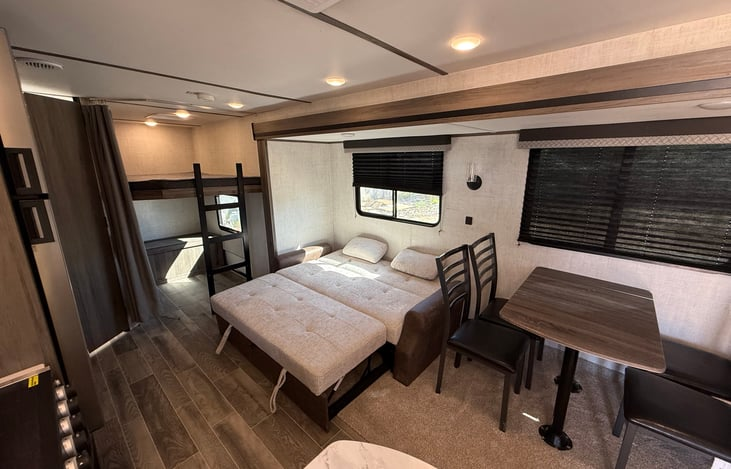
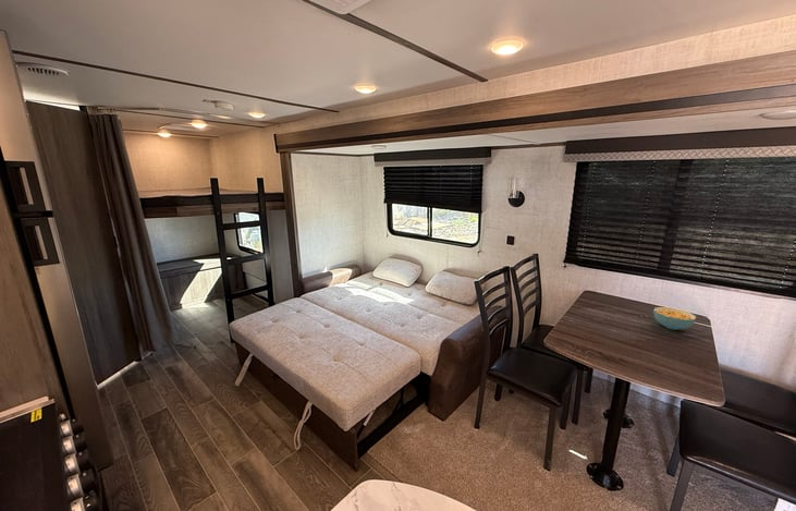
+ cereal bowl (672, 320)
